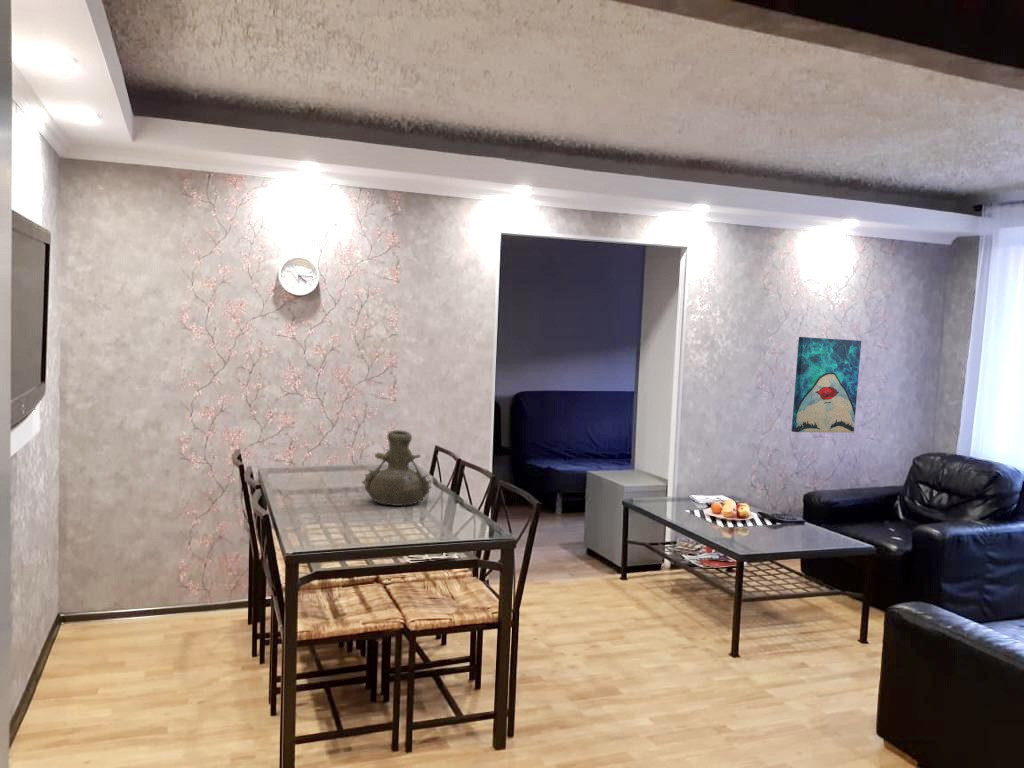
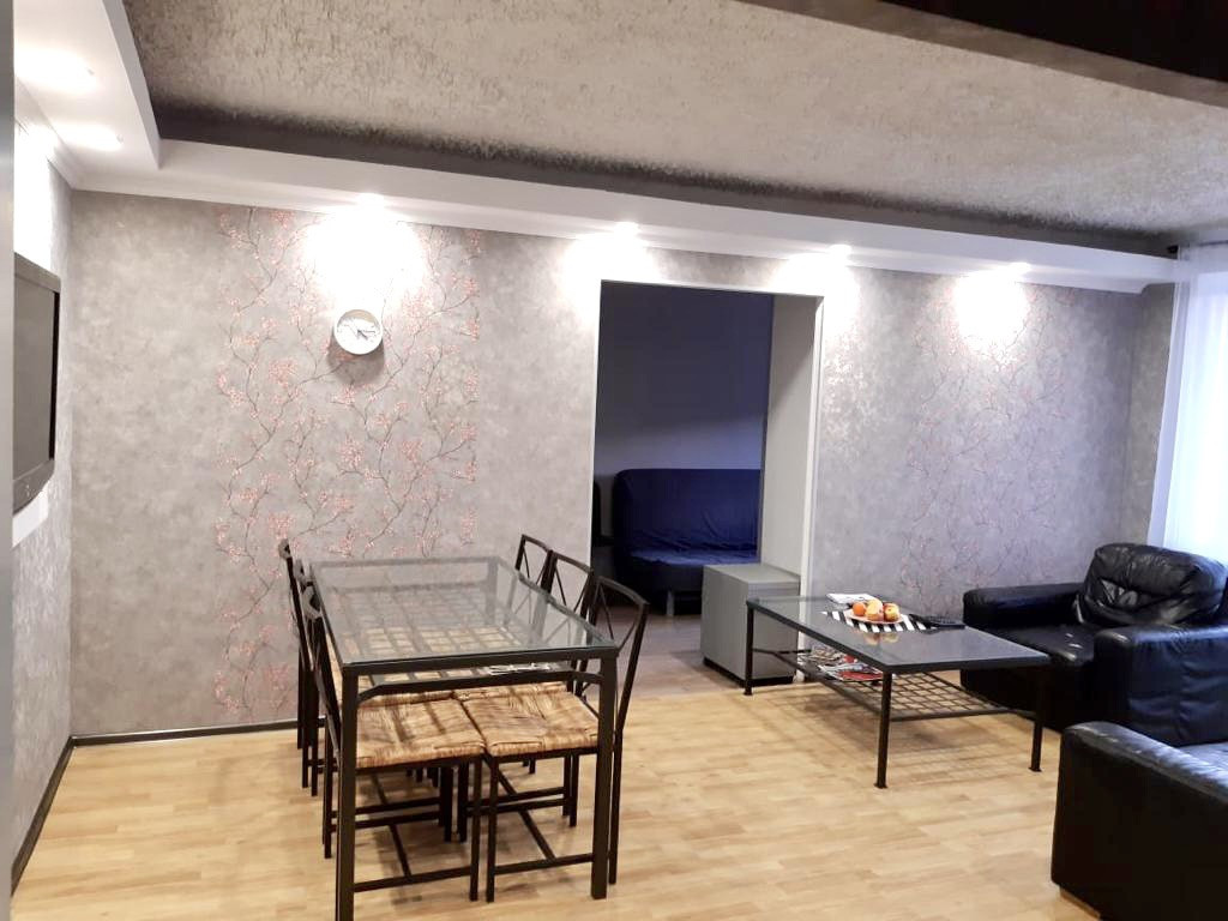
- wall art (826, 385)
- vase (397, 466)
